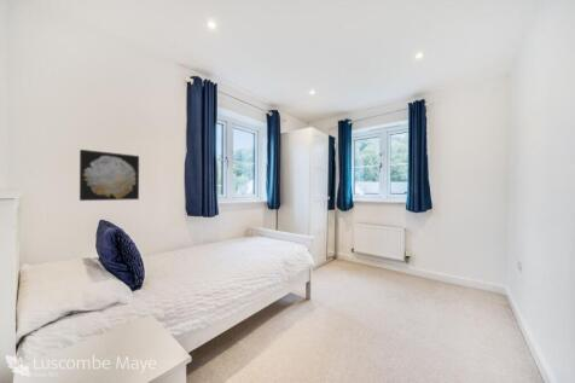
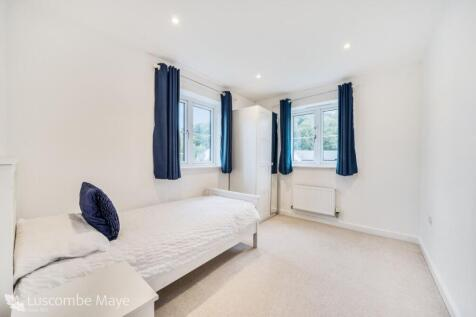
- wall art (111, 176)
